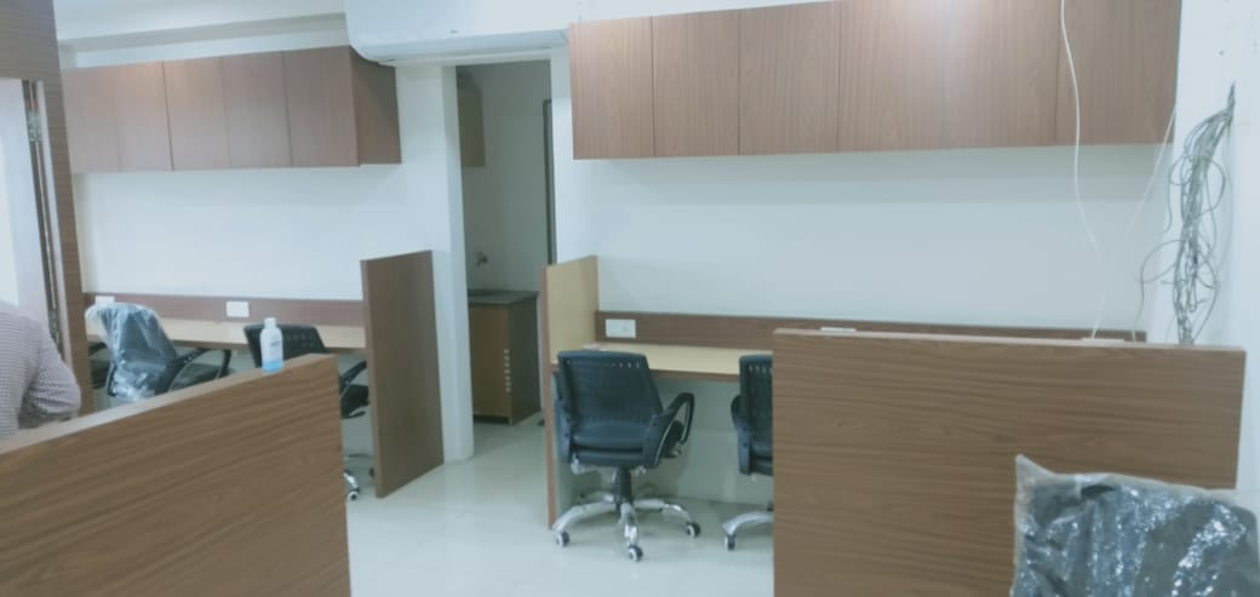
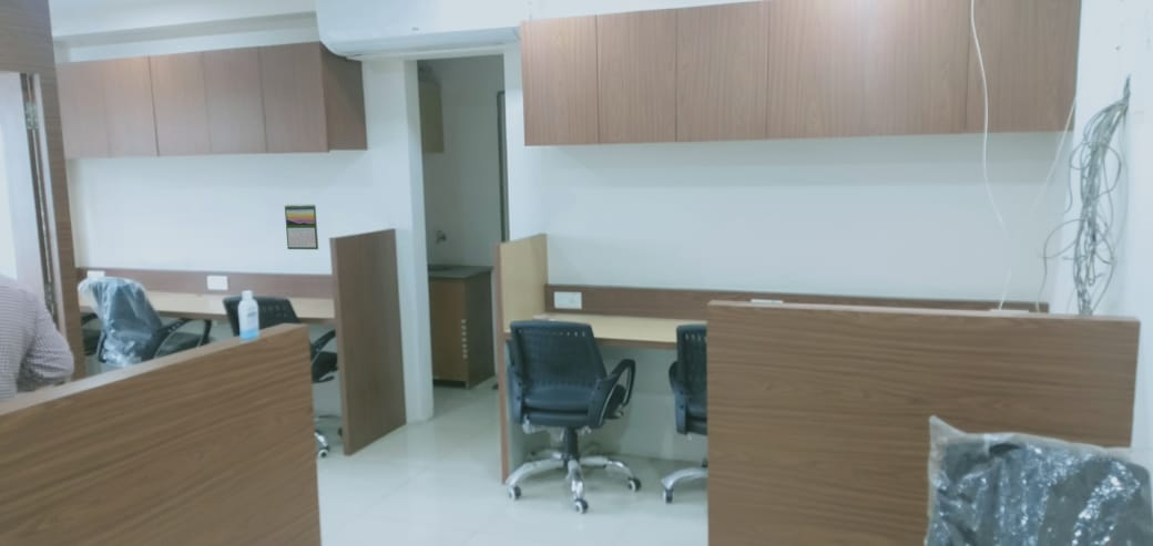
+ calendar (300, 226)
